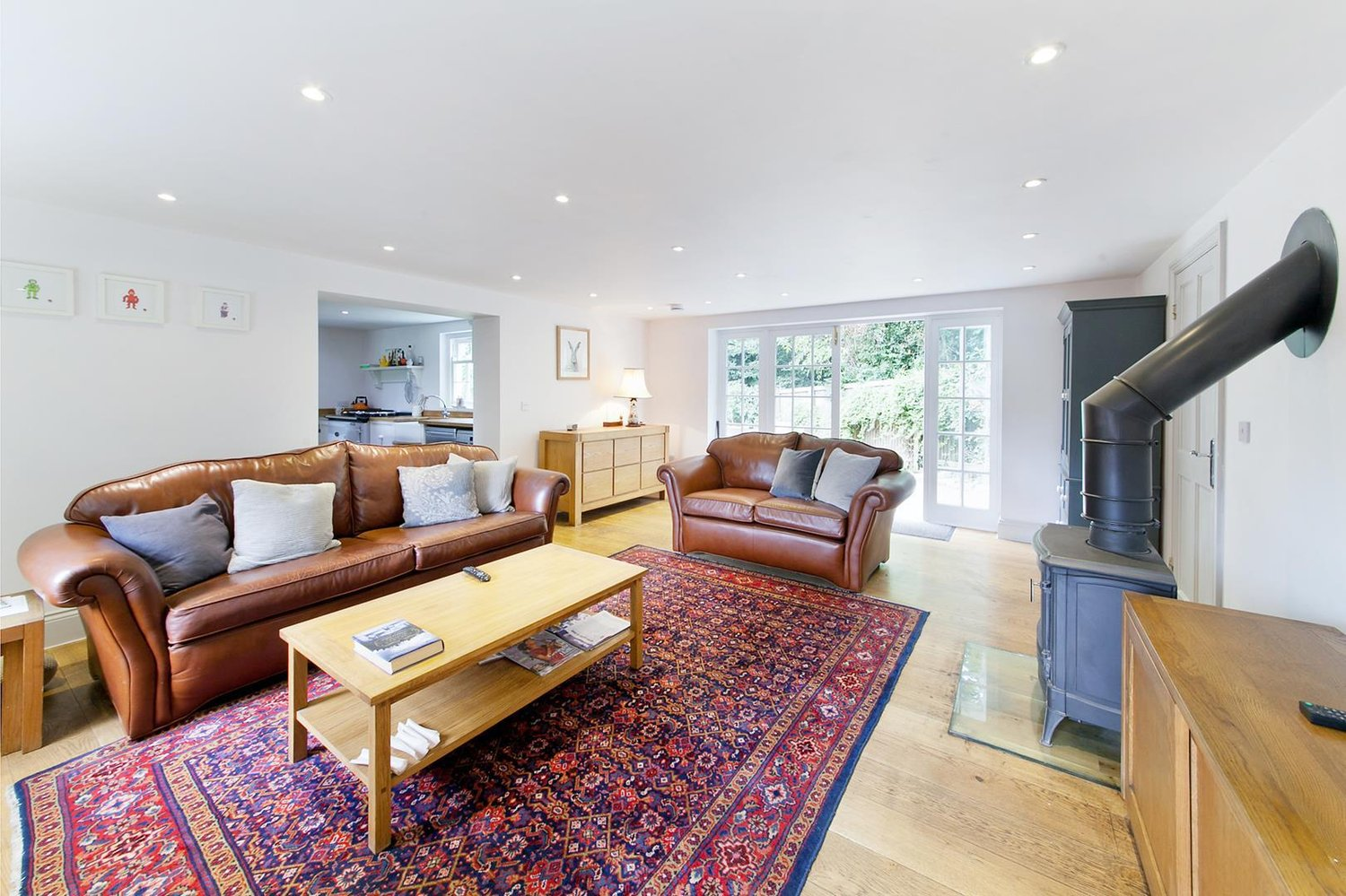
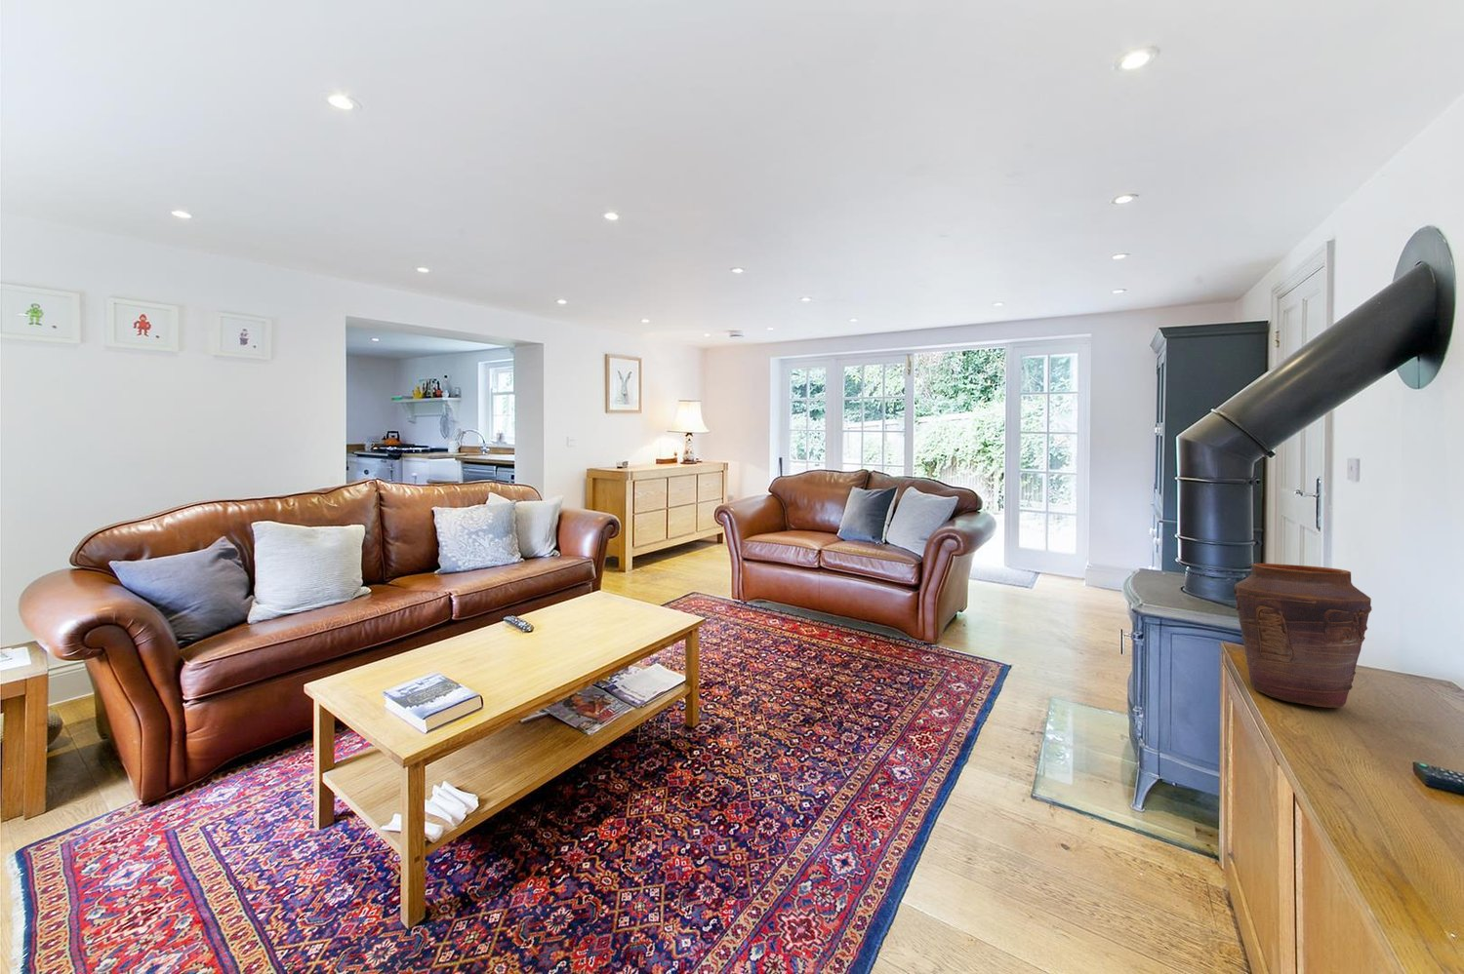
+ vase (1298, 632)
